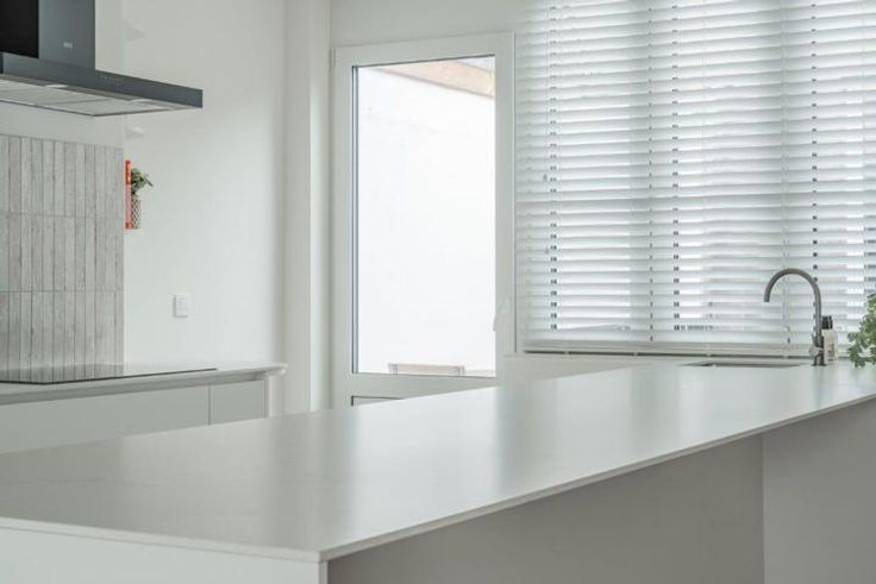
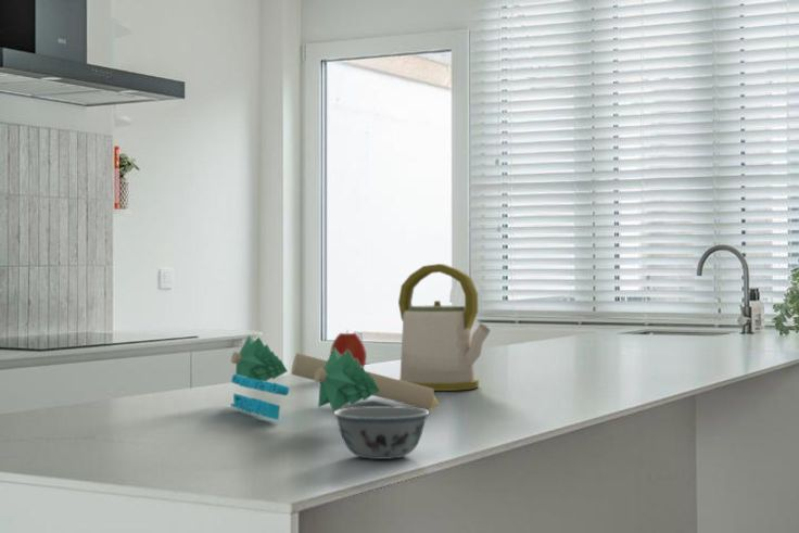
+ rolling papers (333, 375)
+ kettle (444, 325)
+ bowl (381, 433)
+ apple (345, 352)
